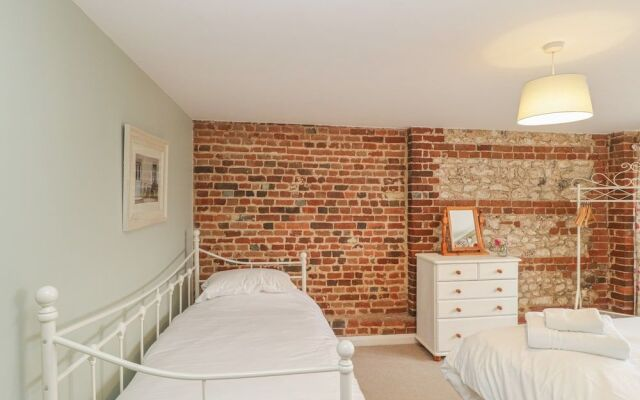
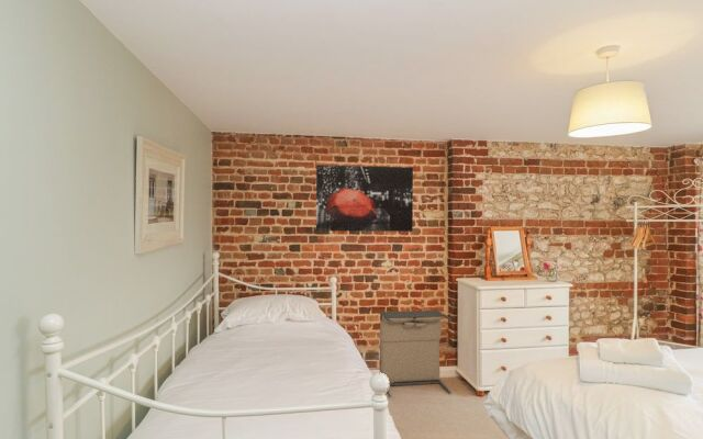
+ laundry hamper (414, 351)
+ wall art (365, 199)
